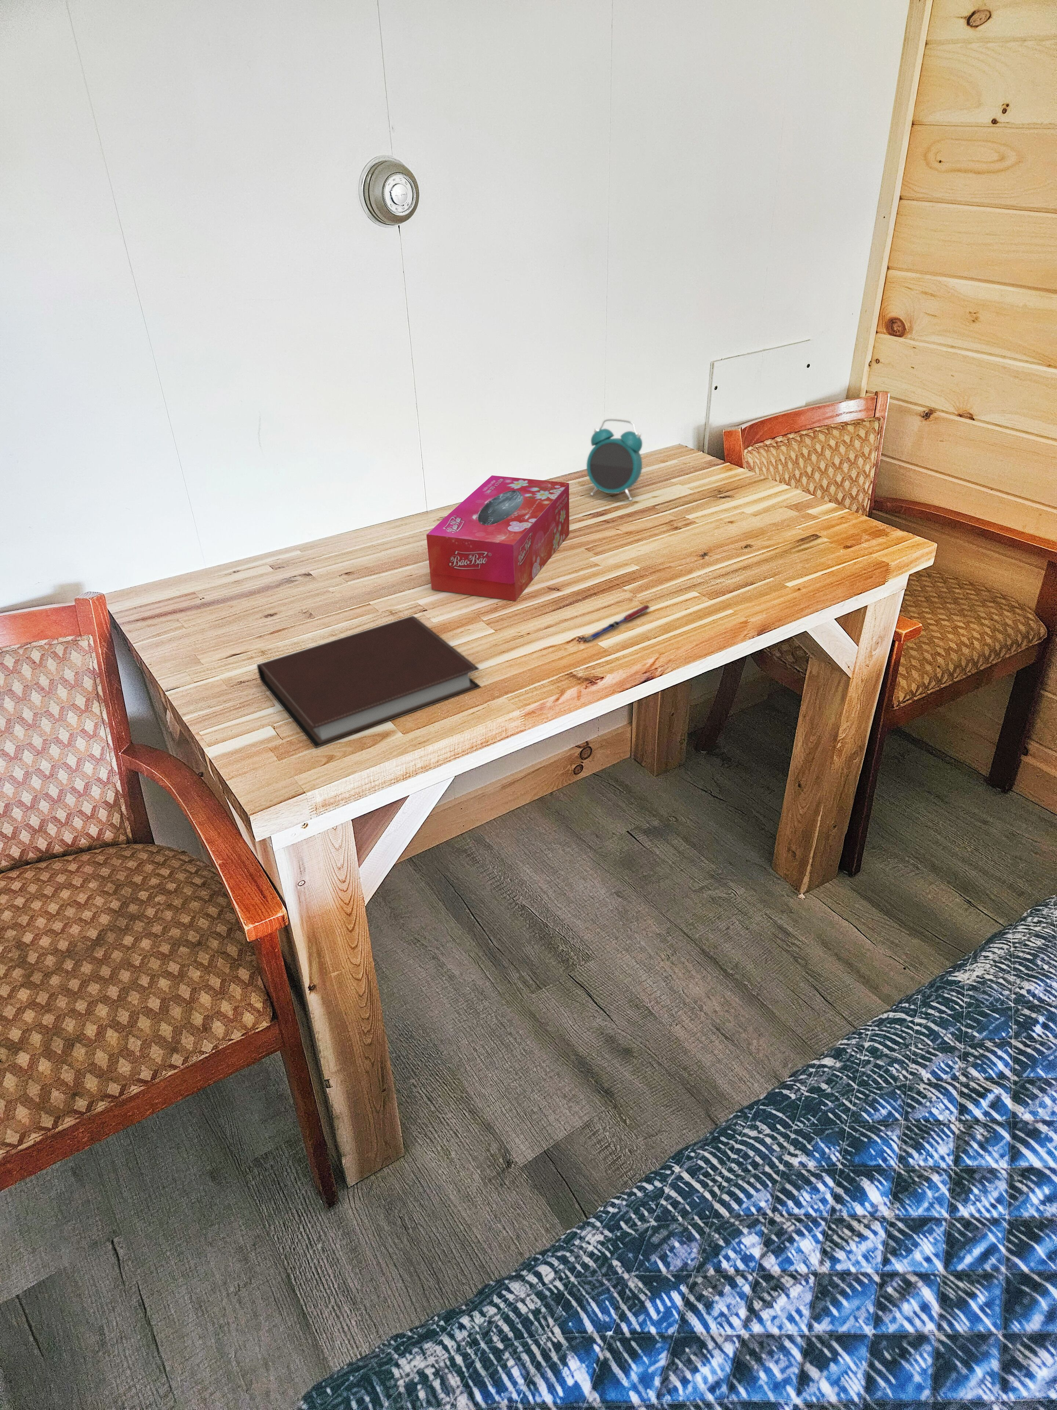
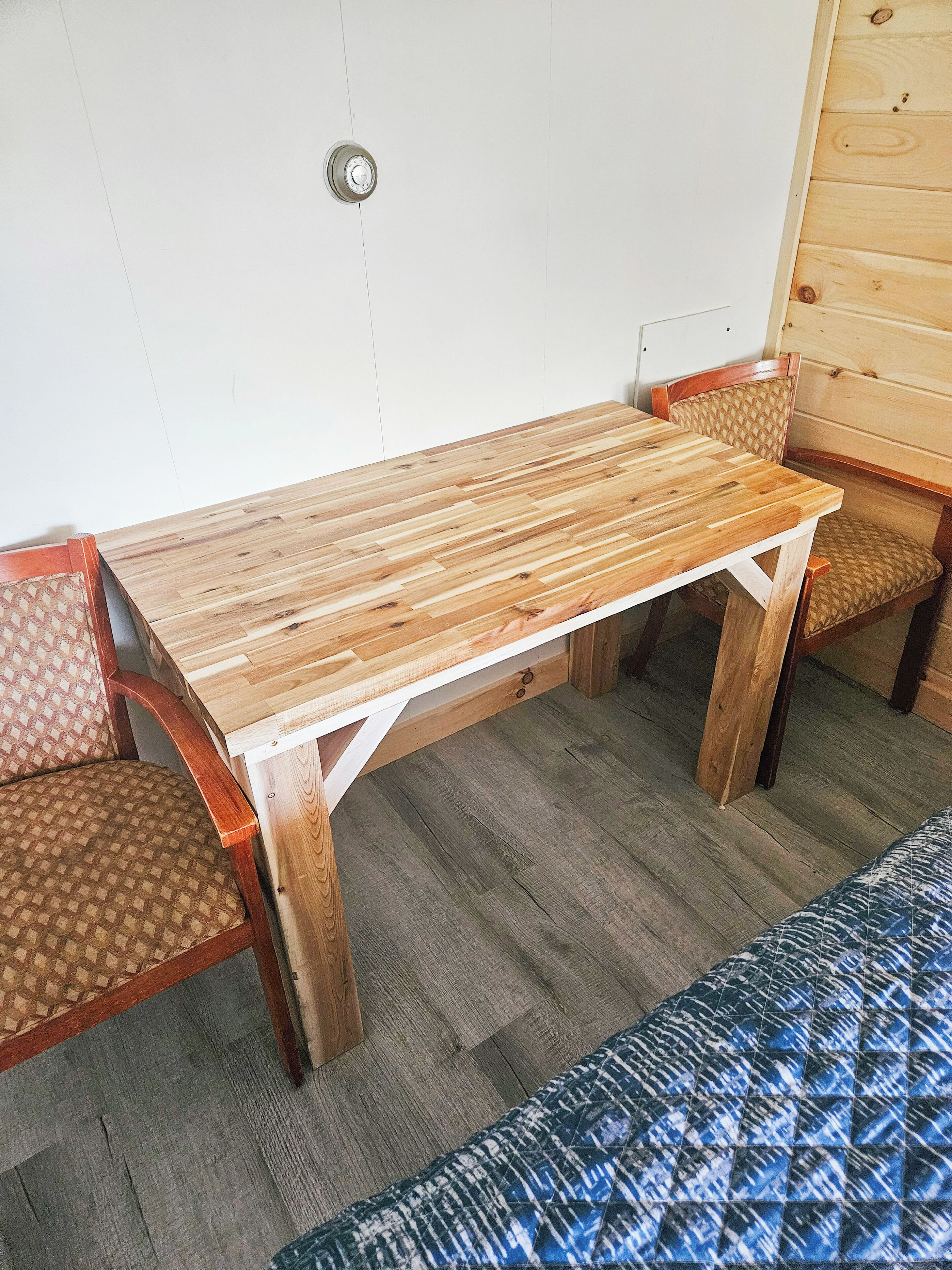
- tissue box (503, 534)
- pen (617, 622)
- notebook (368, 675)
- alarm clock (614, 459)
